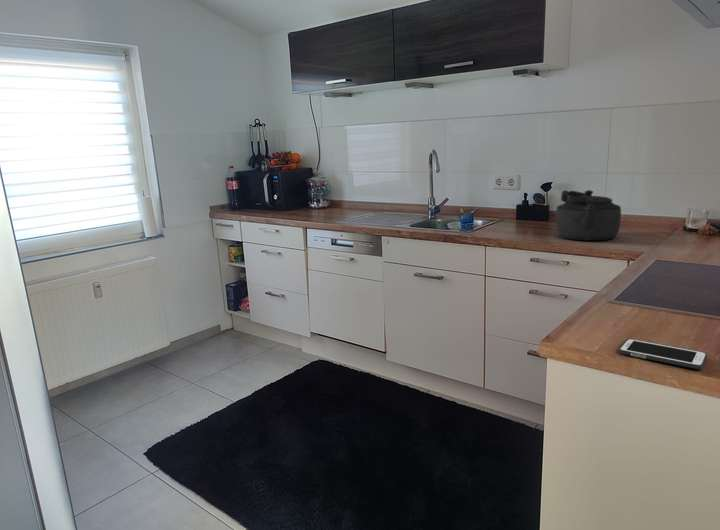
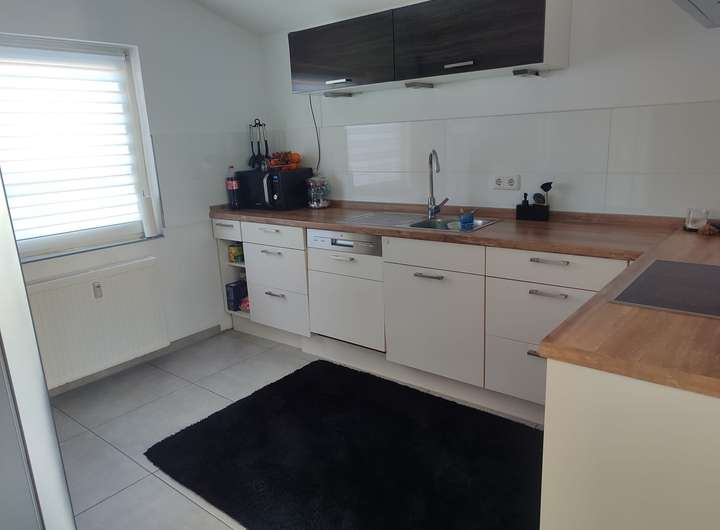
- cell phone (661, 353)
- kettle (586, 213)
